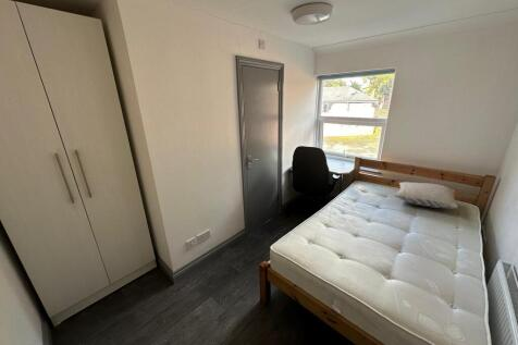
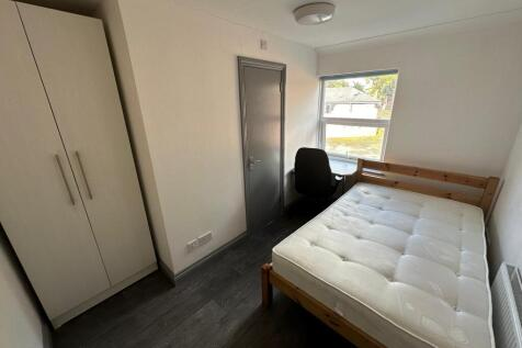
- pillow (424, 194)
